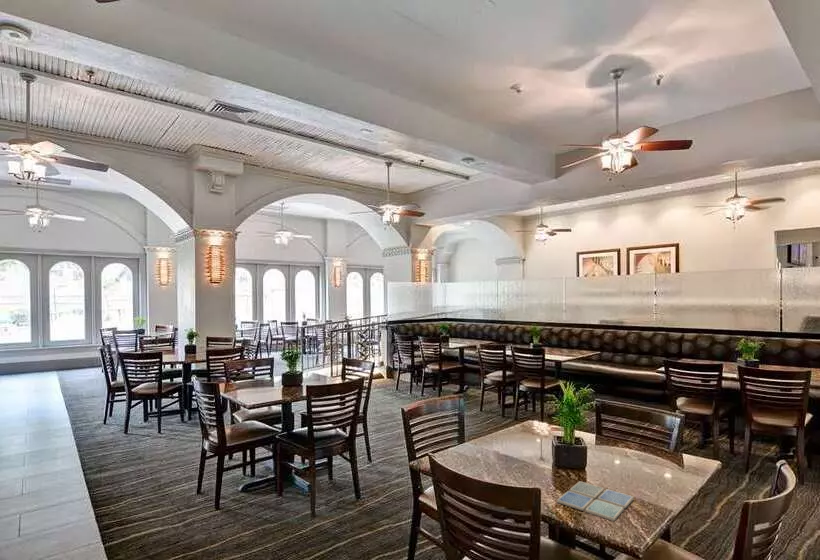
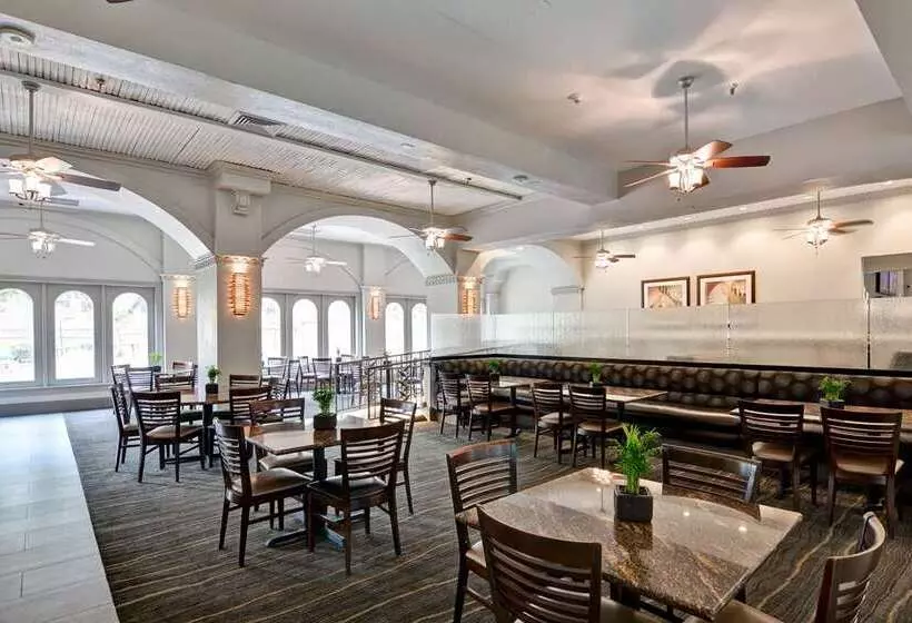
- drink coaster (595, 498)
